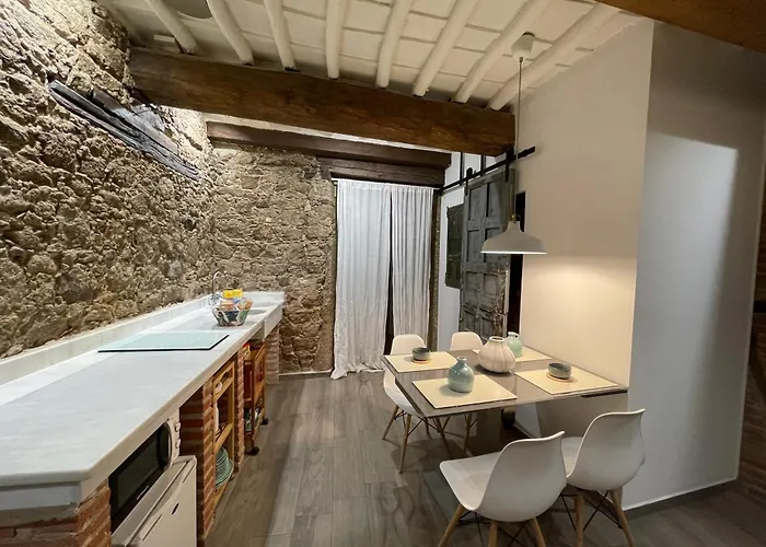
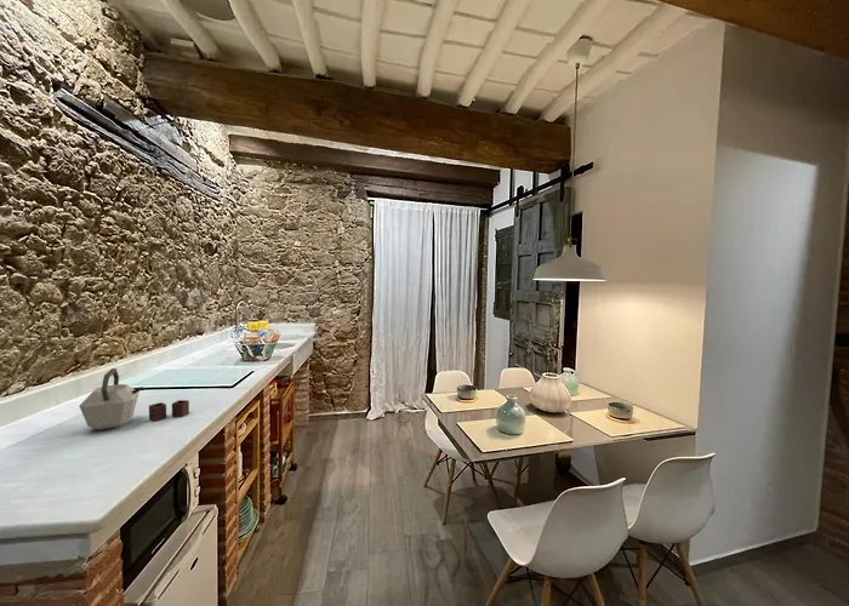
+ kettle (137, 395)
